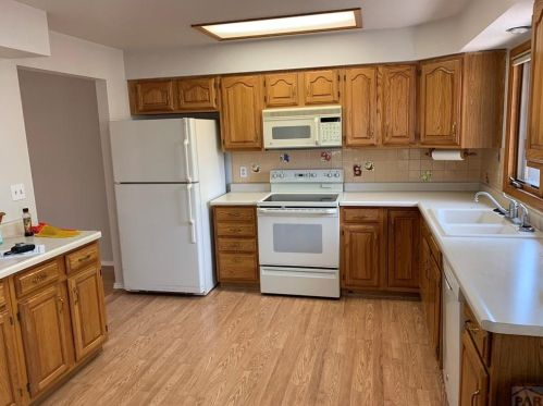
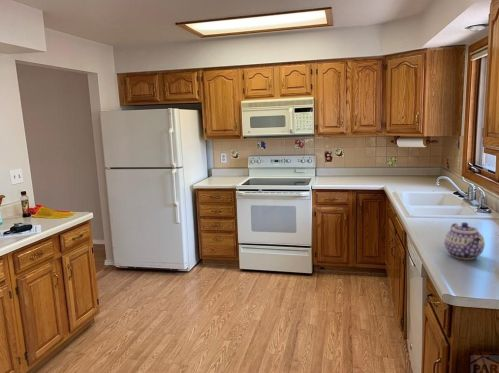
+ teapot (464, 239)
